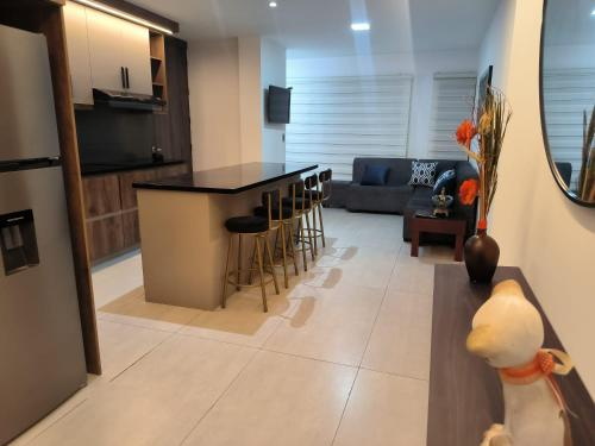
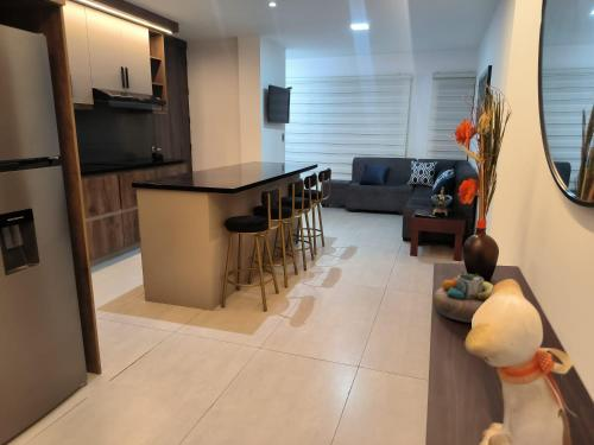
+ decorative bowl (467, 291)
